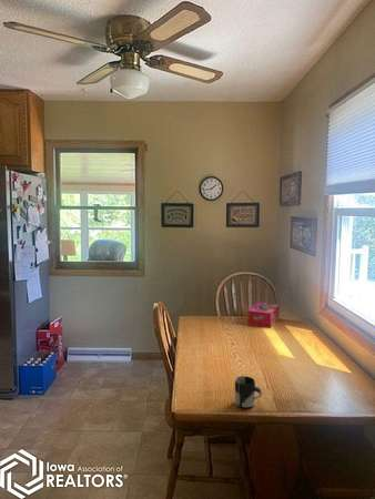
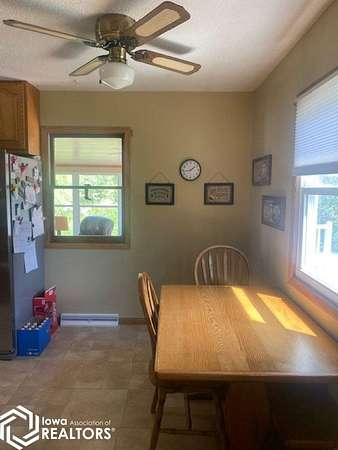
- cup (247, 393)
- tissue box (263, 314)
